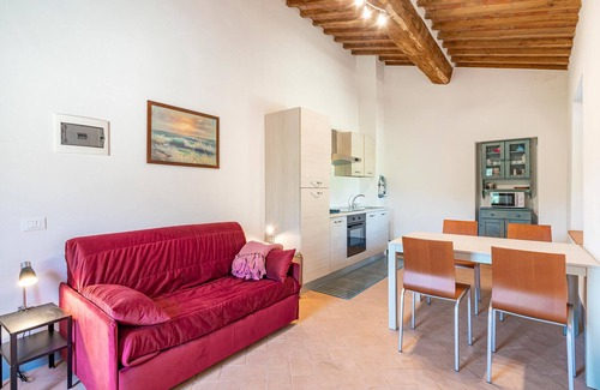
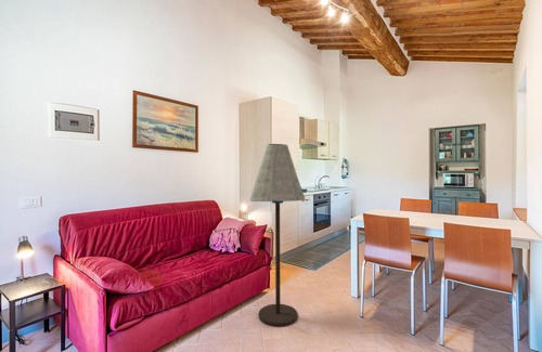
+ floor lamp (278, 229)
